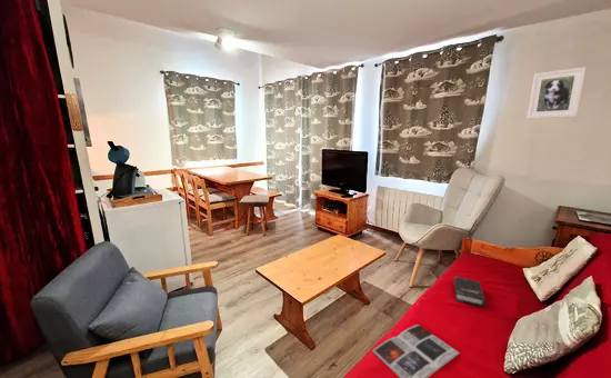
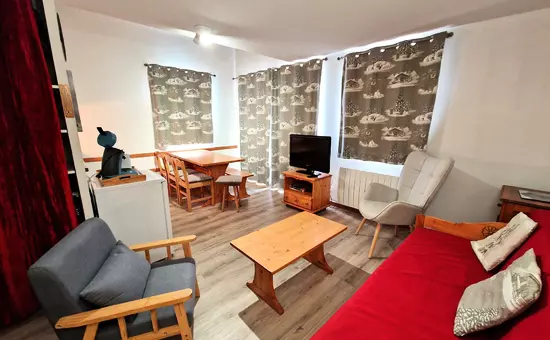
- hardback book (468, 290)
- magazine (415, 350)
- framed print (554, 94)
